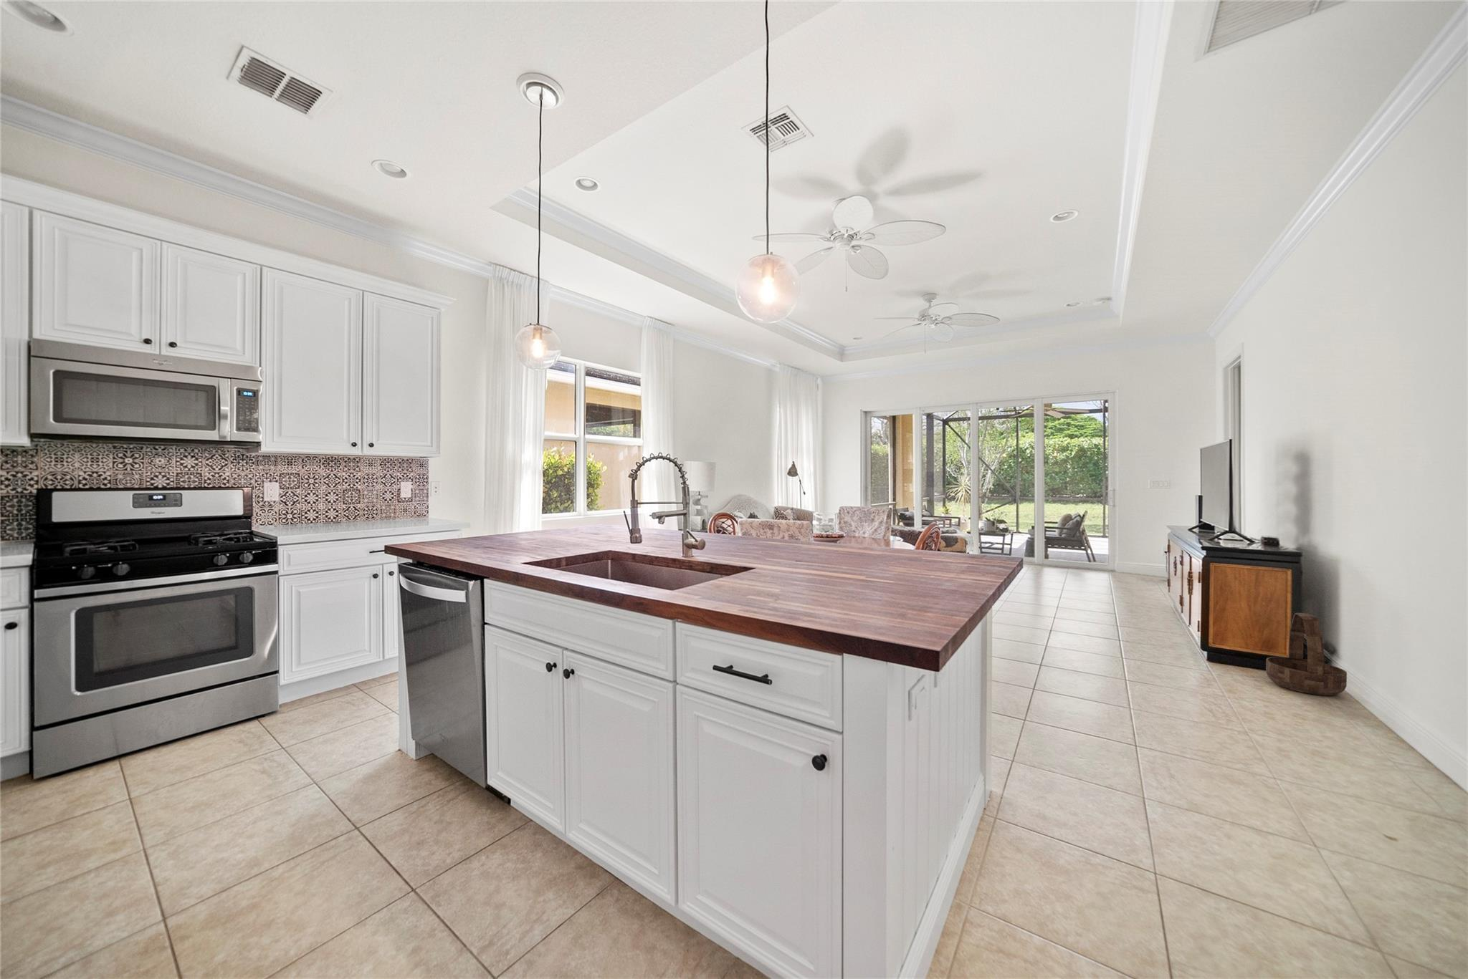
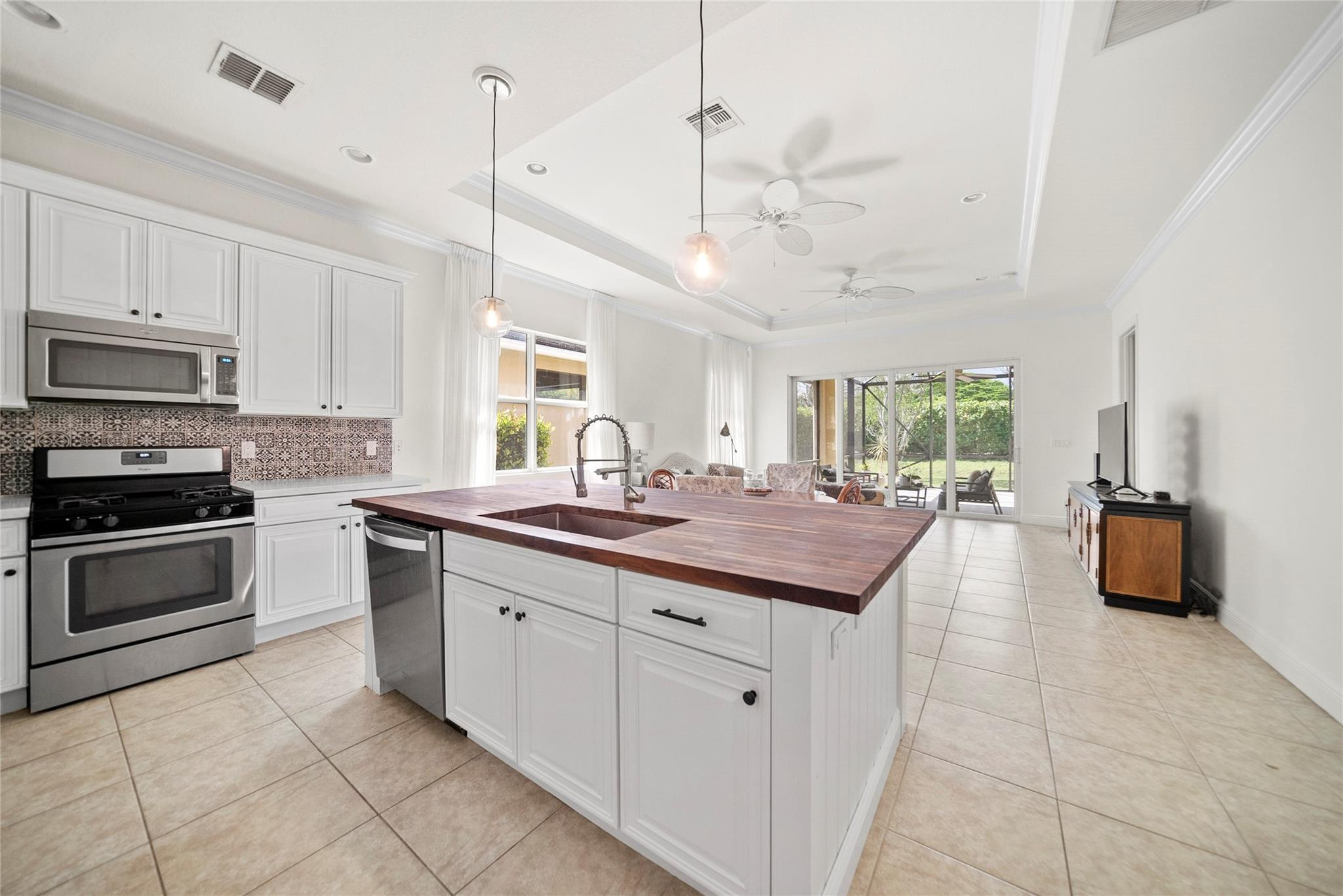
- basket (1307, 650)
